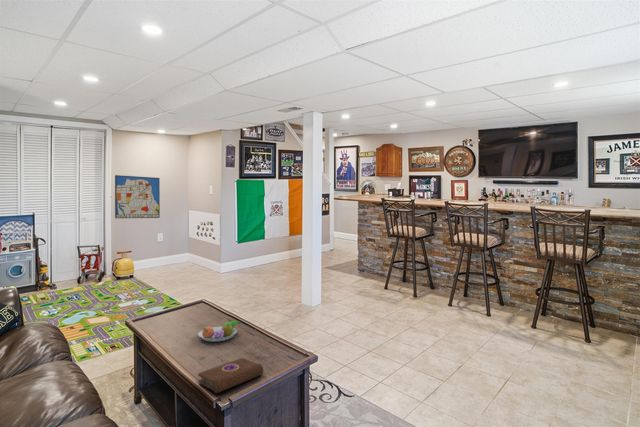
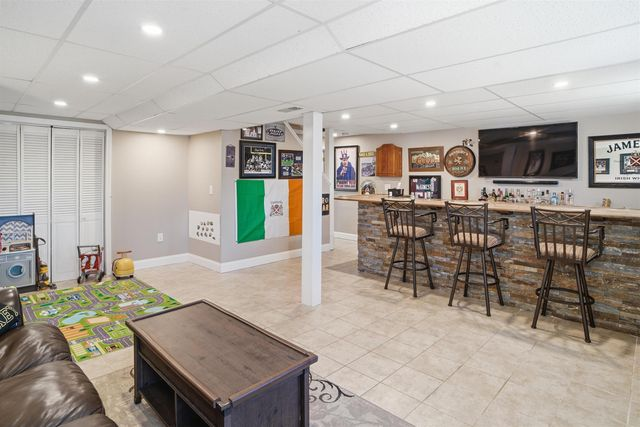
- book (231, 373)
- fruit bowl (219, 328)
- wall art (138, 197)
